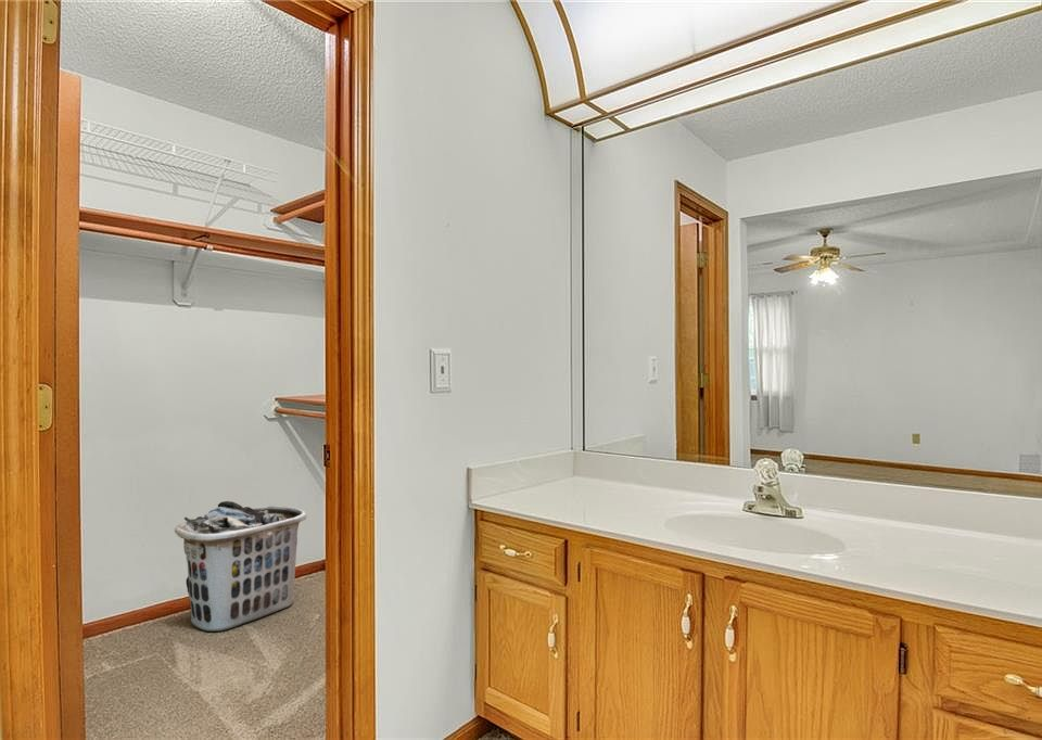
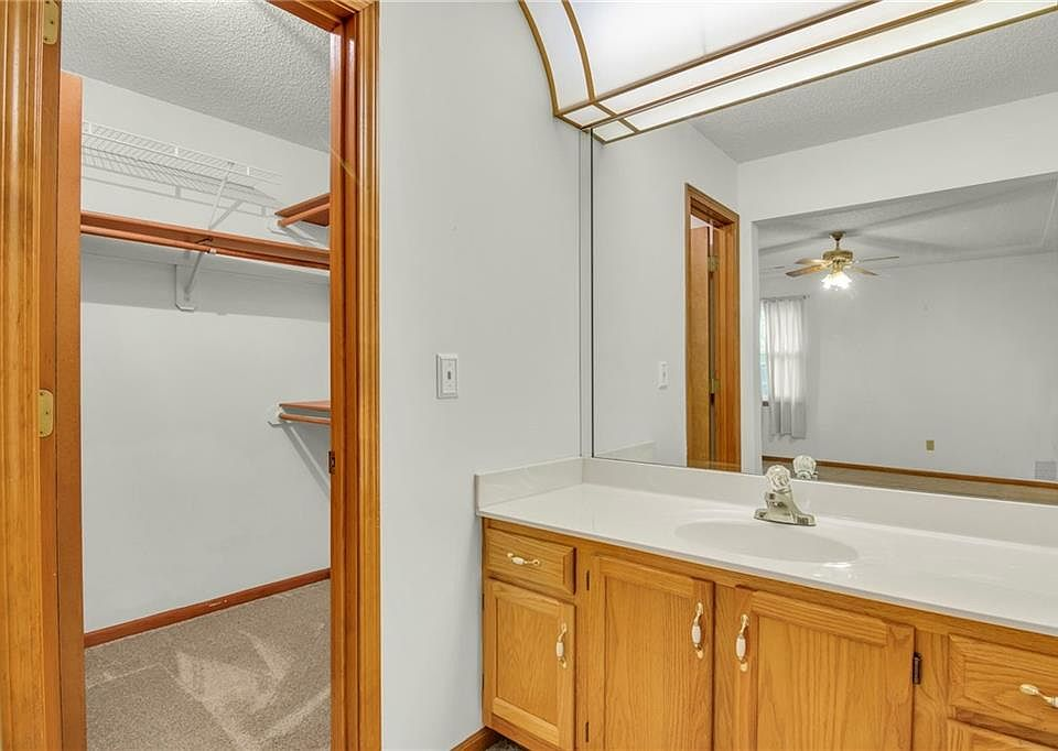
- clothes hamper (244, 556)
